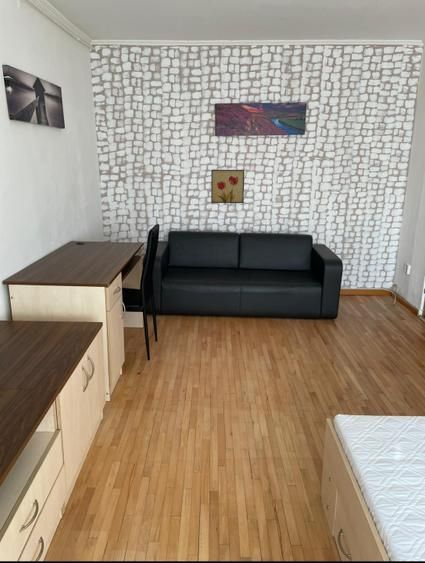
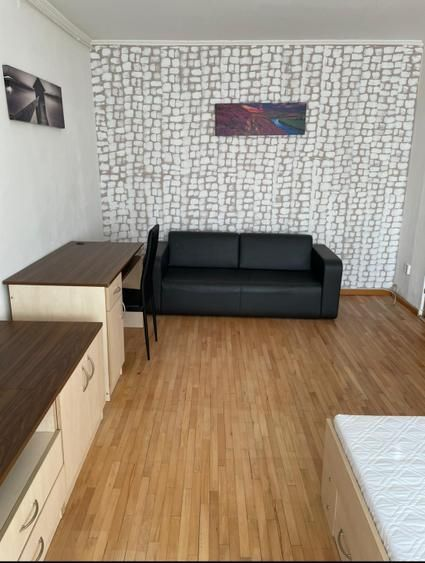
- wall art (227, 186)
